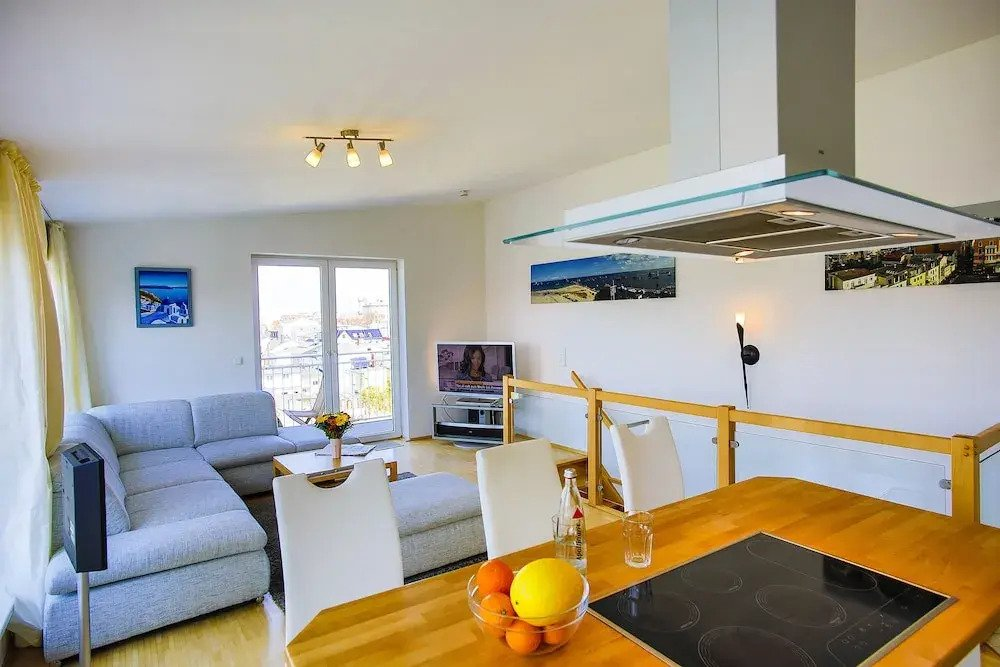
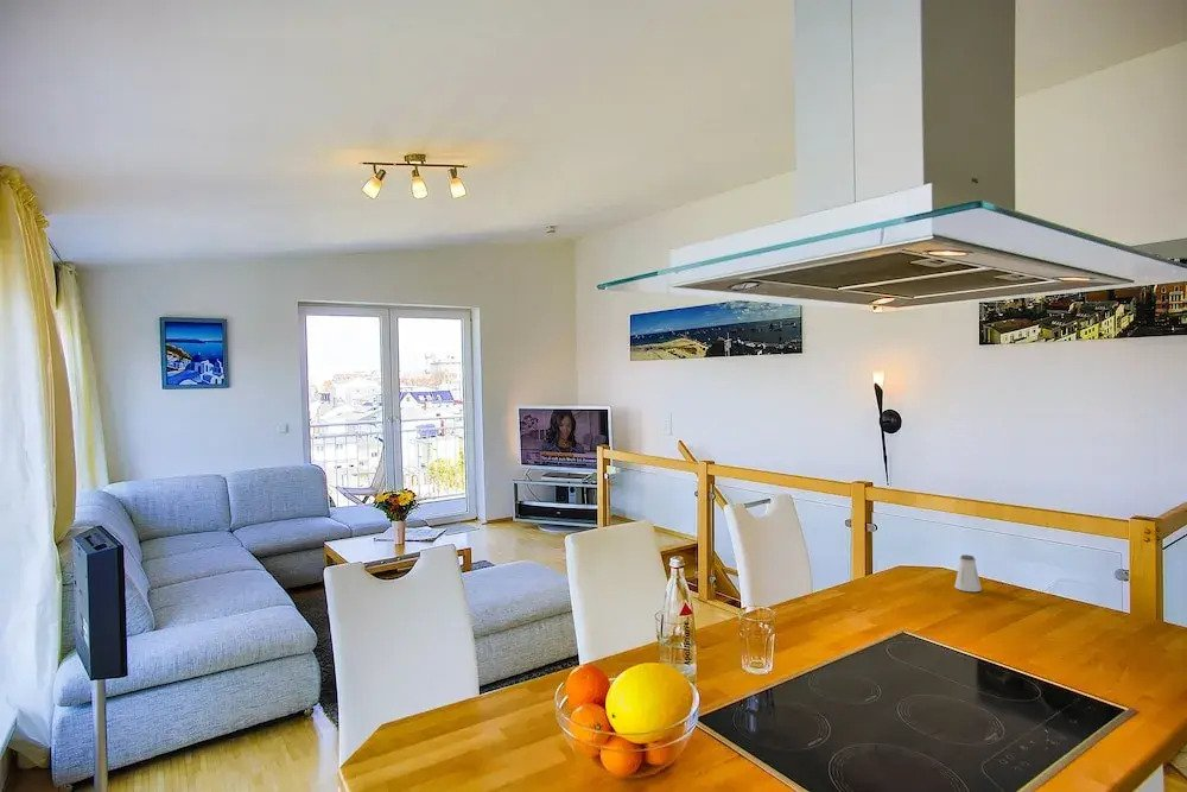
+ saltshaker (967, 571)
